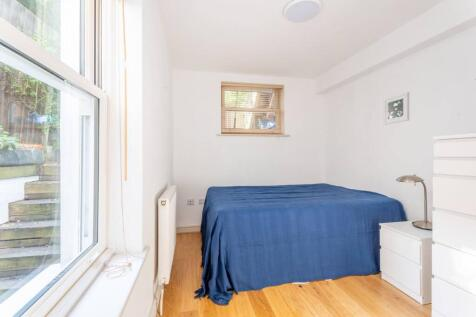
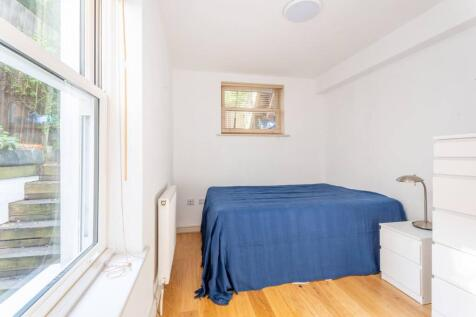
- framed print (395, 109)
